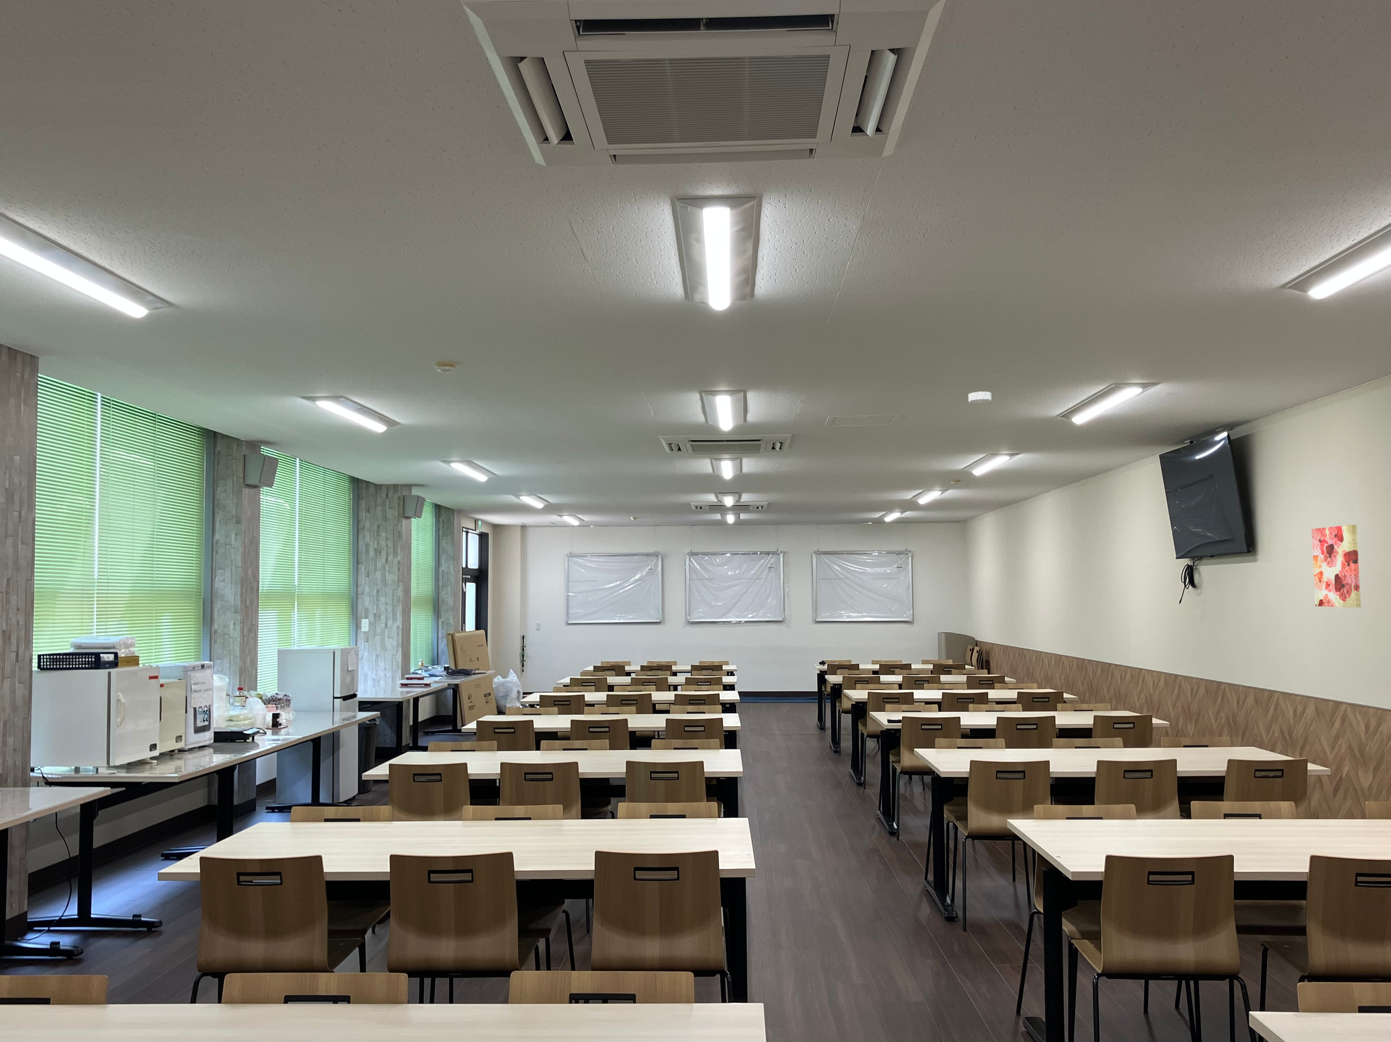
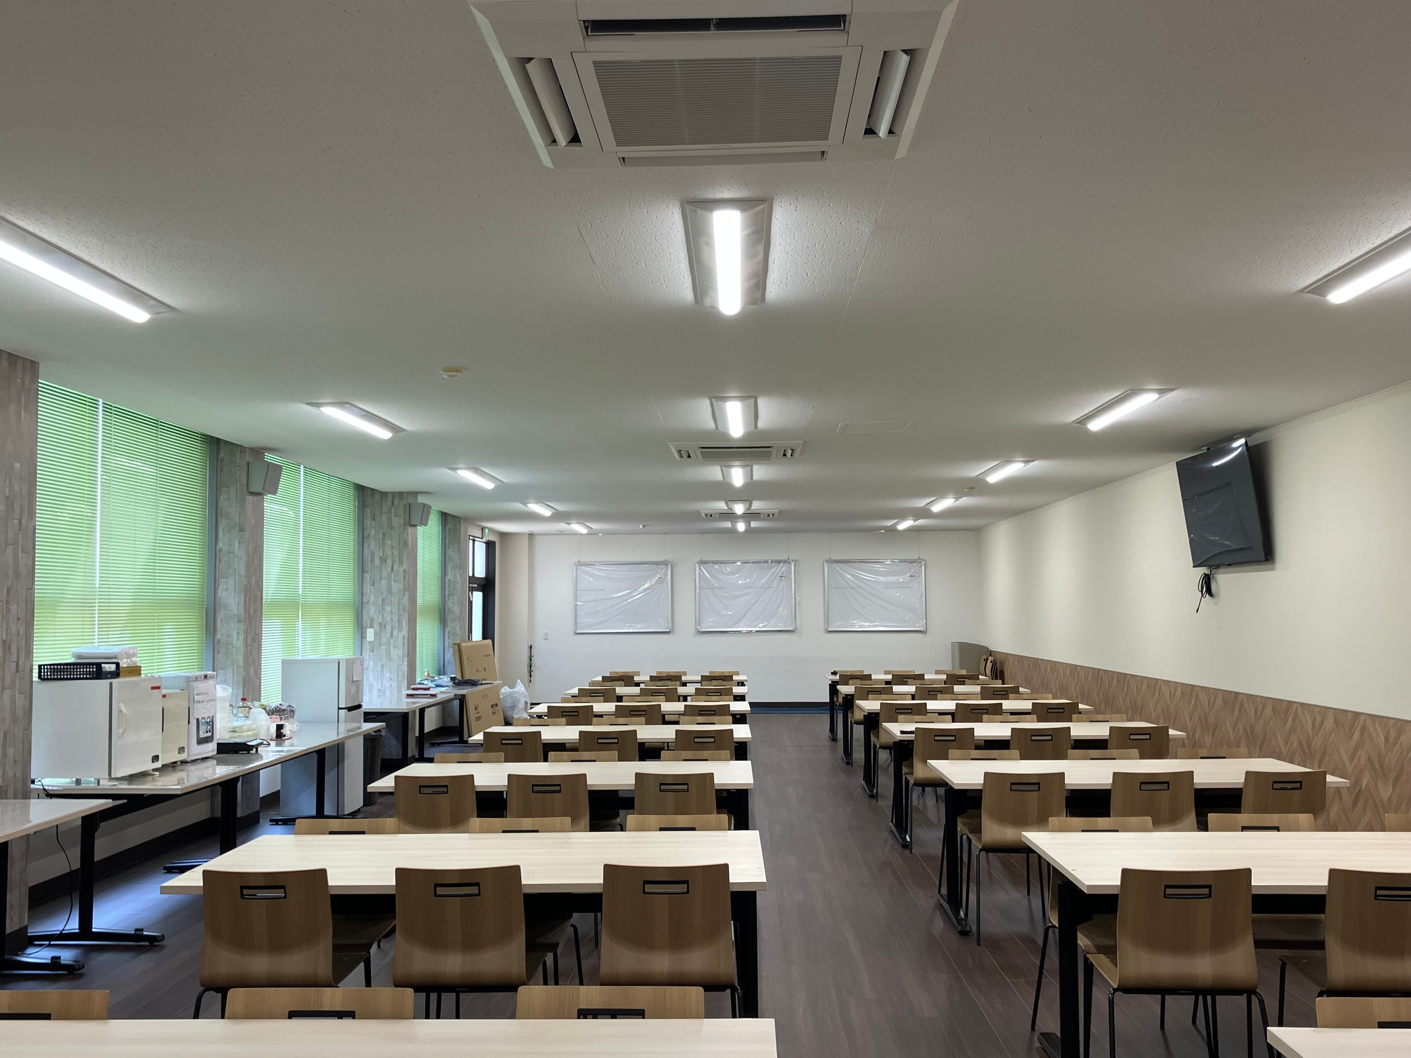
- smoke detector (980, 397)
- wall art (1335, 567)
